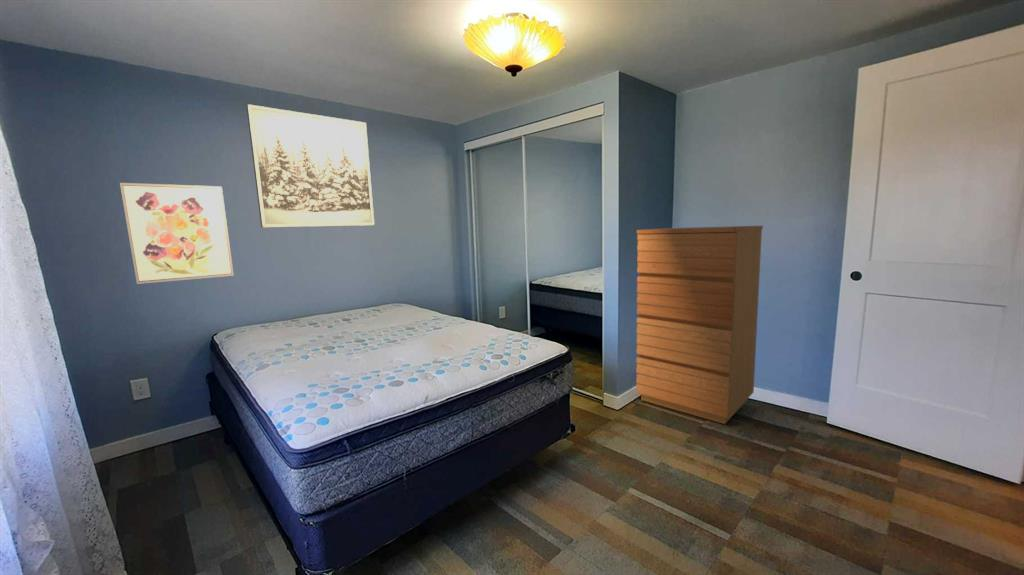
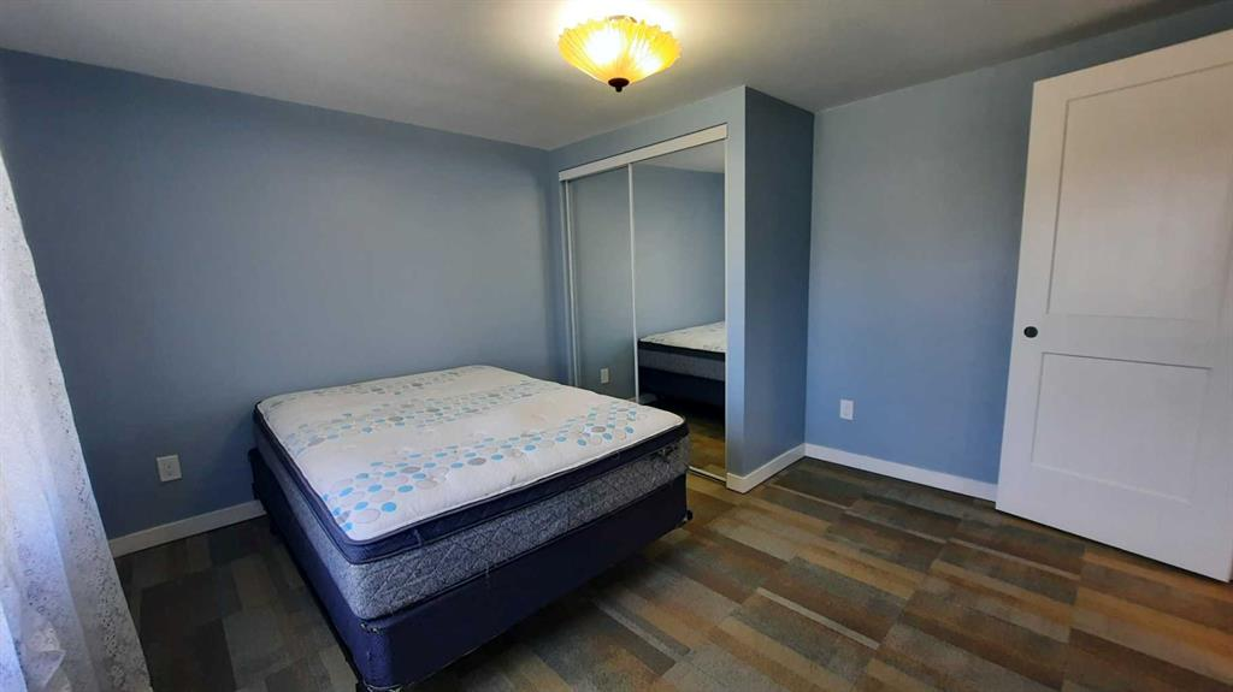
- wall art (181, 233)
- dresser (696, 316)
- wall art (317, 171)
